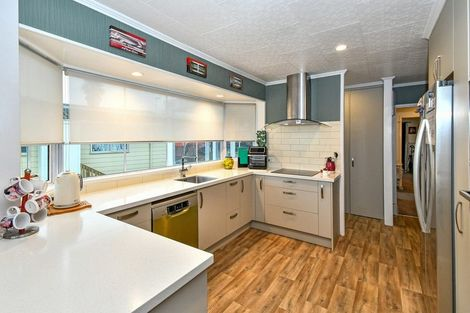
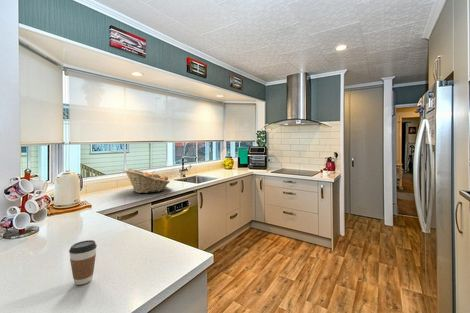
+ coffee cup (83, 262)
+ fruit basket (147, 179)
